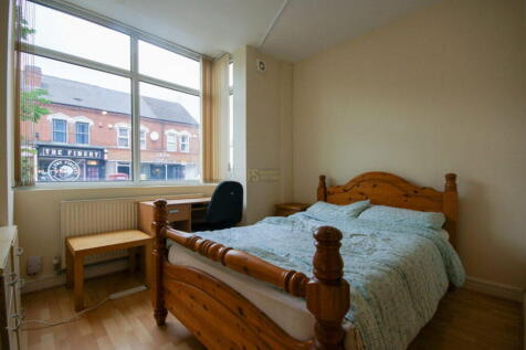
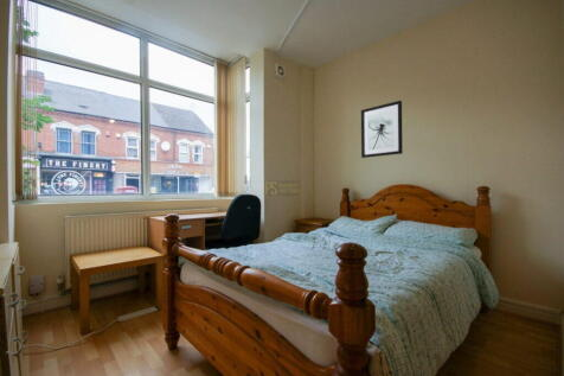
+ wall art (380, 130)
